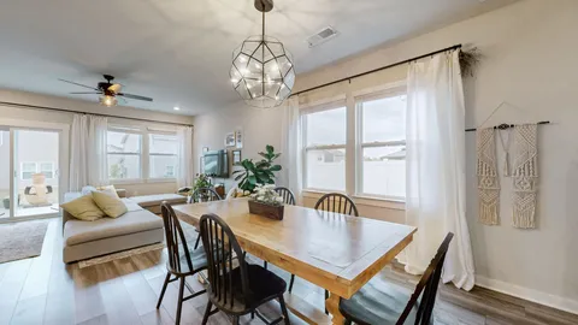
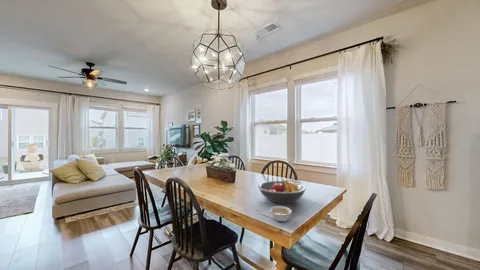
+ legume (280, 213)
+ fruit bowl (281, 191)
